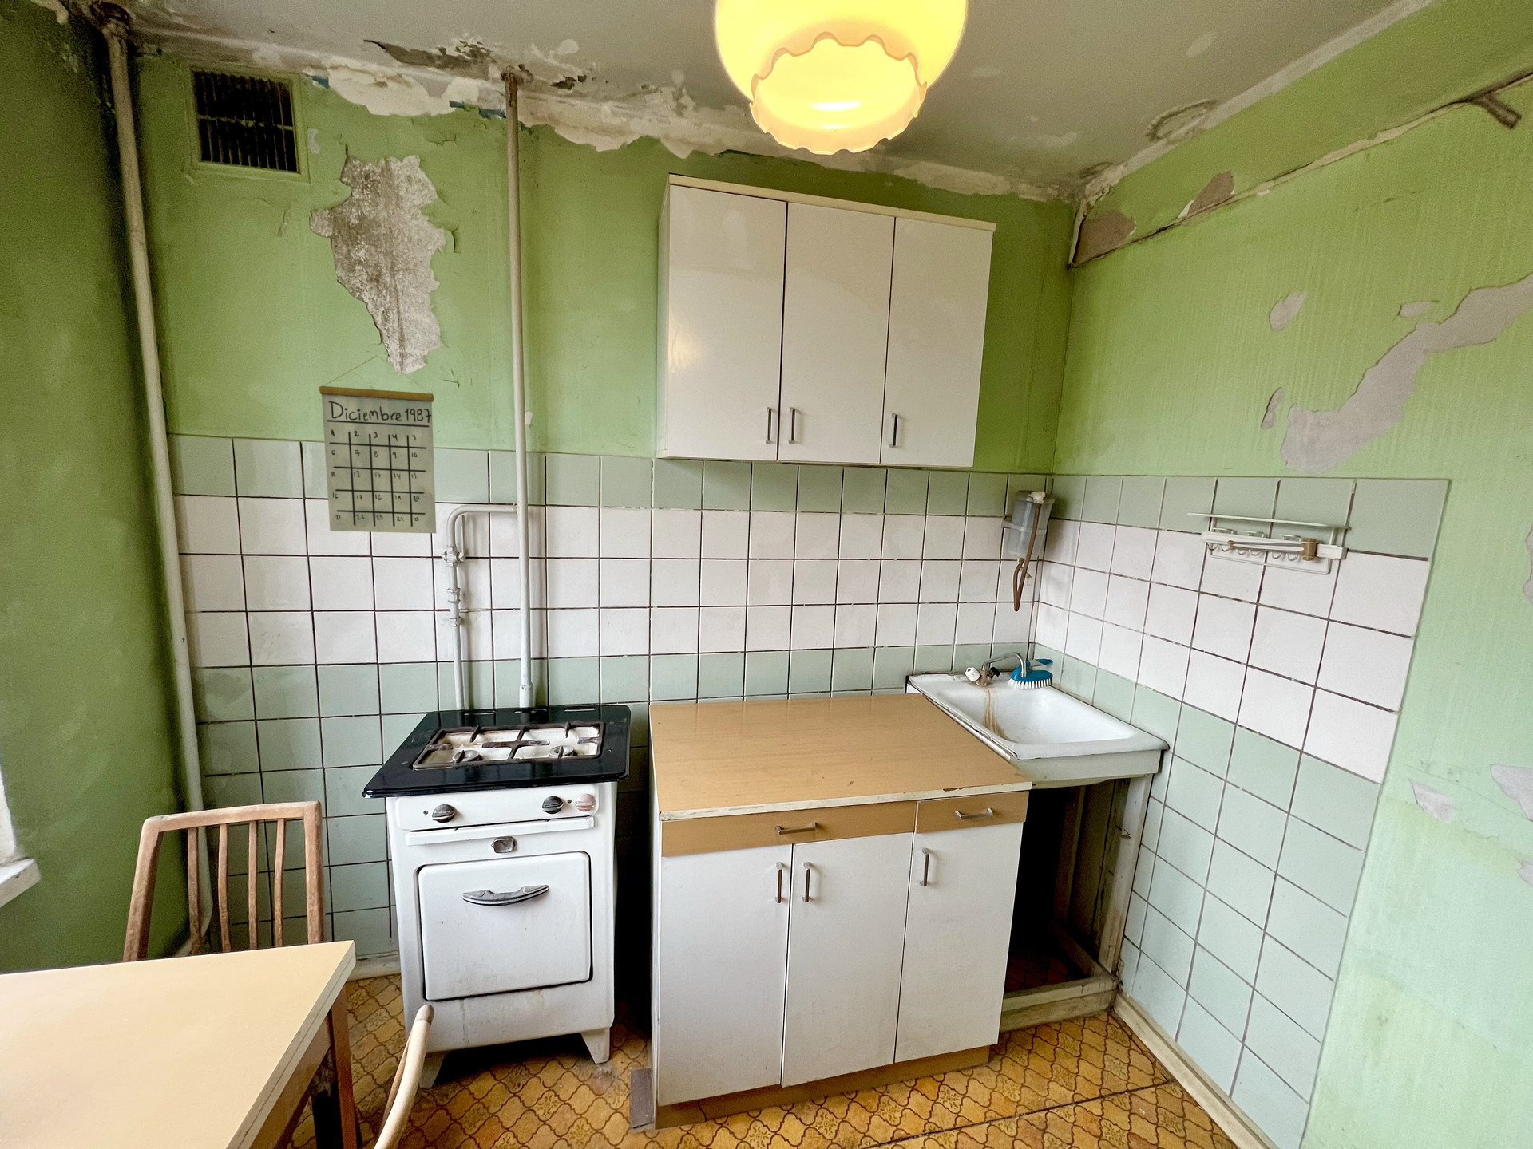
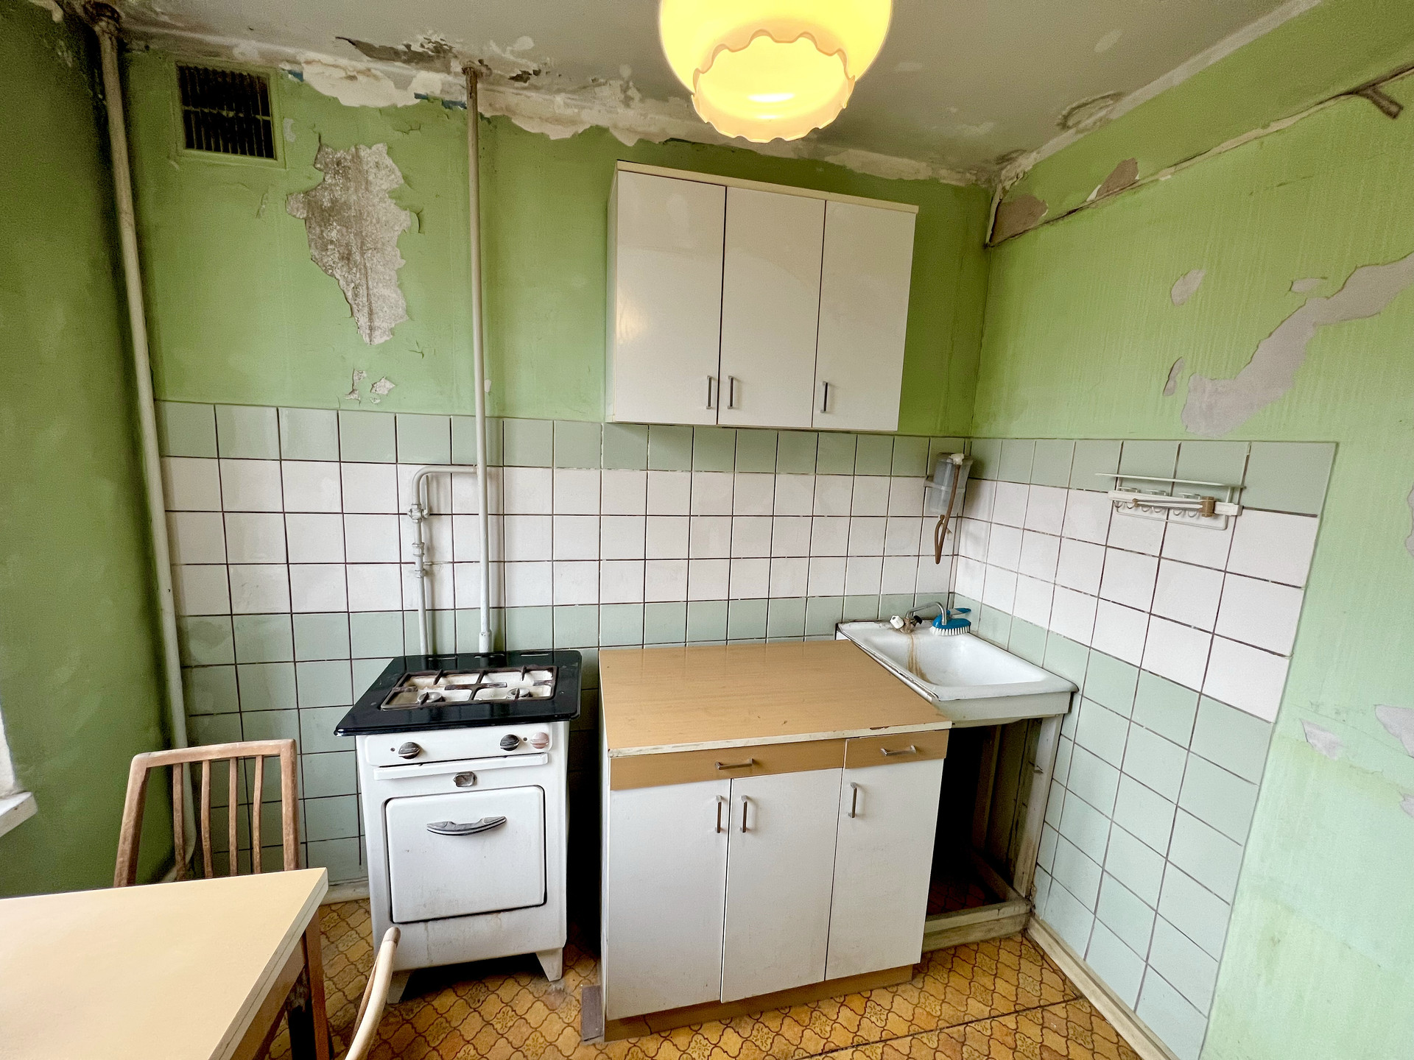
- calendar (380, 445)
